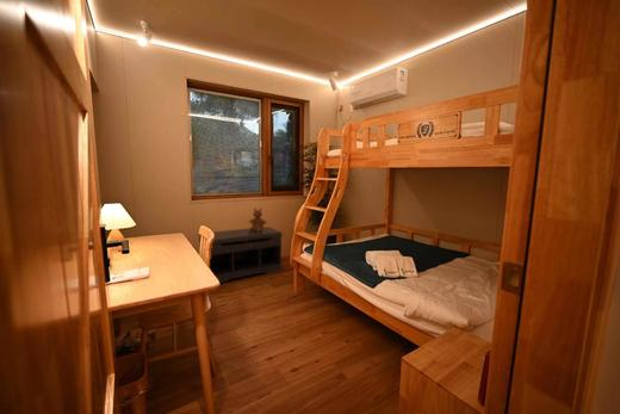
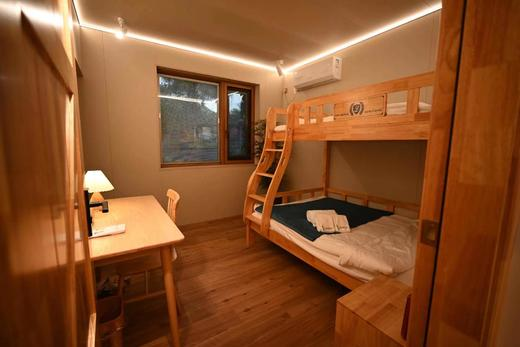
- teddy bear (256, 220)
- bench (241, 252)
